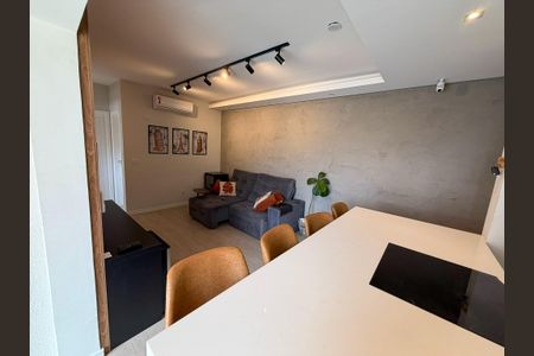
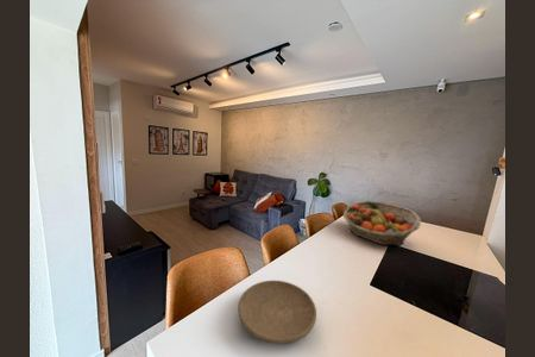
+ fruit basket (377, 220)
+ plate (276, 309)
